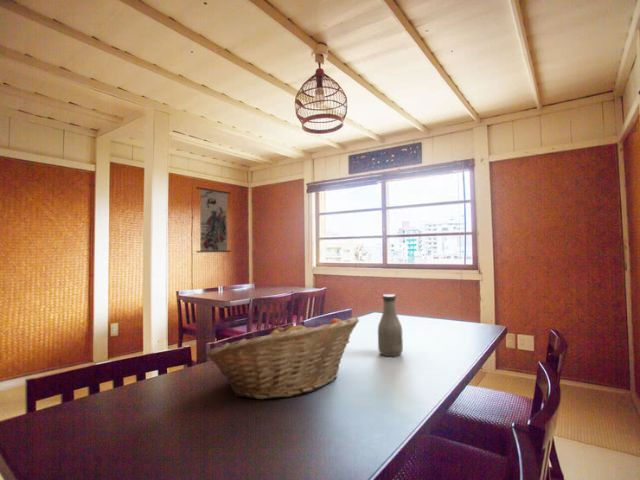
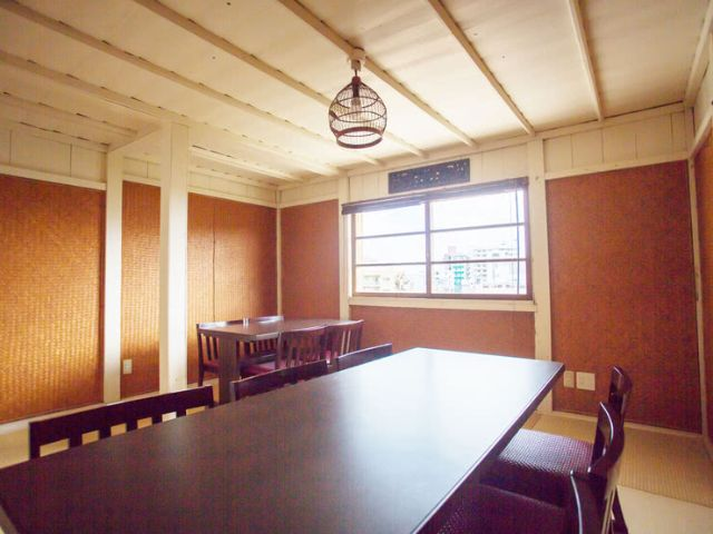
- wall scroll (214, 216)
- bottle (389, 324)
- fruit basket (288, 348)
